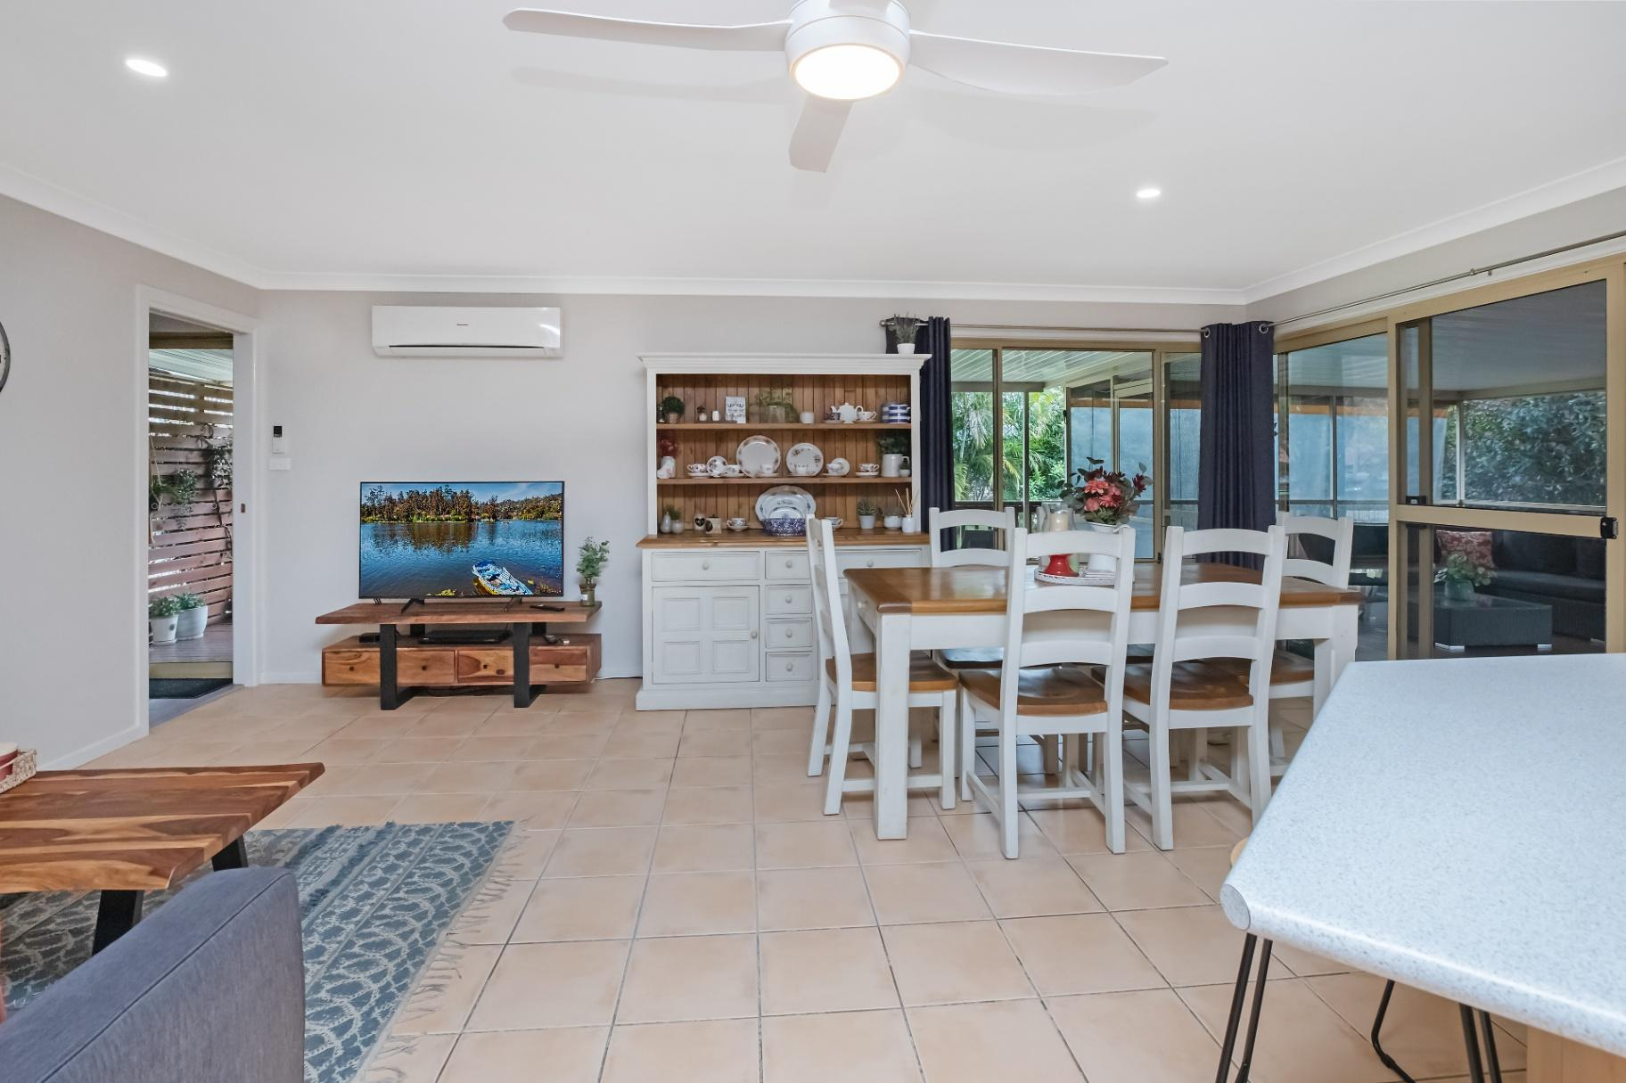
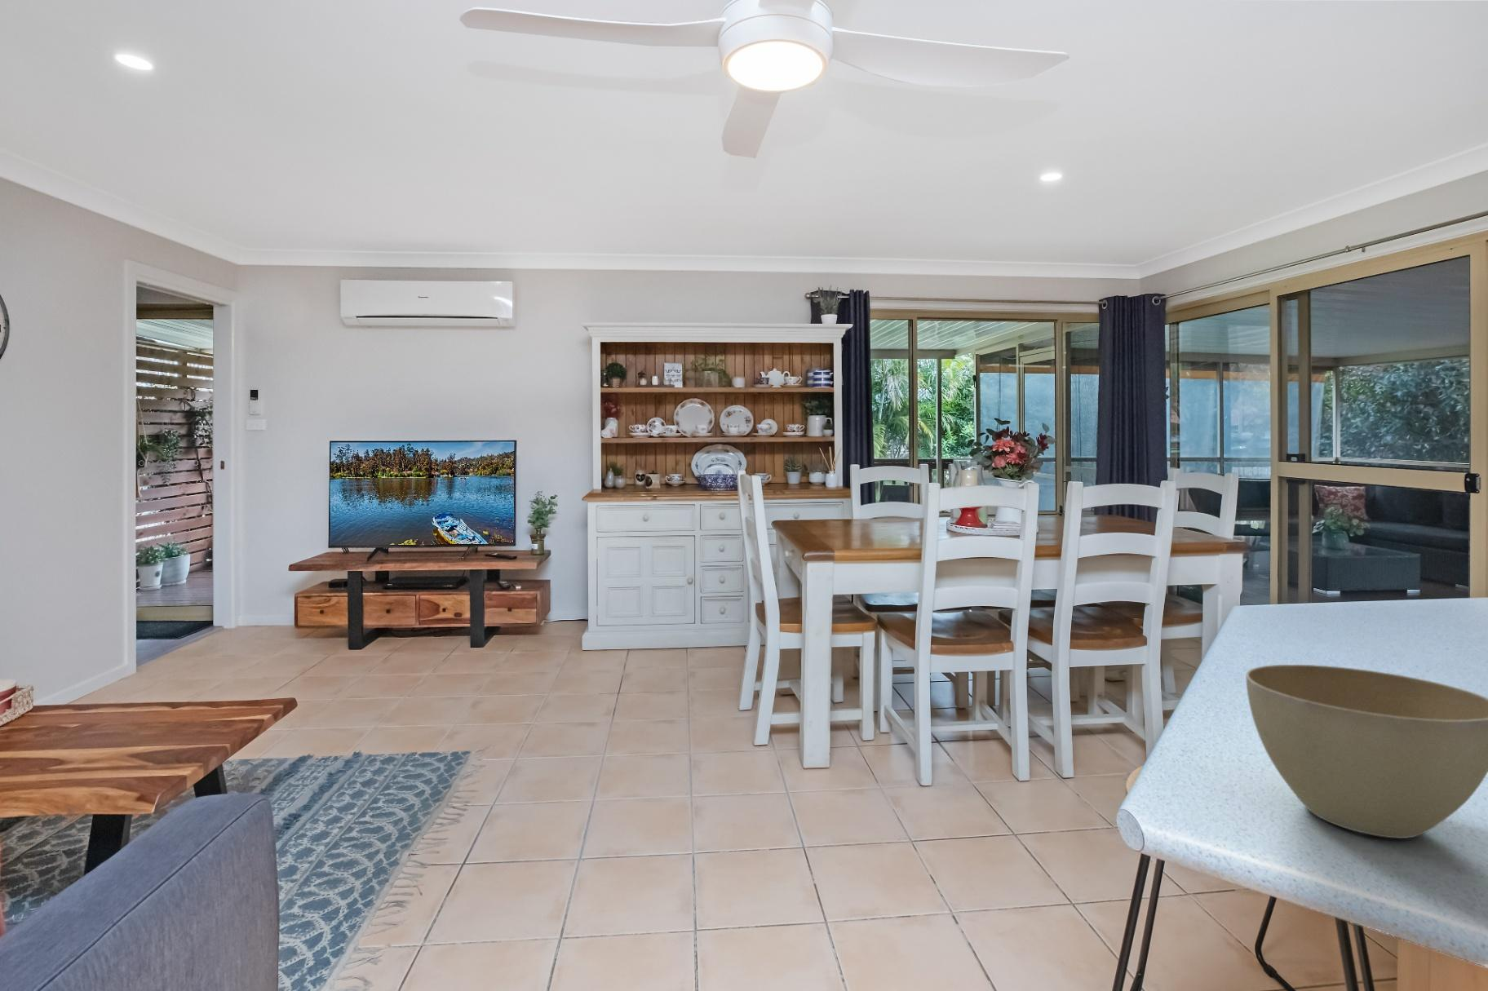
+ flower pot (1363, 753)
